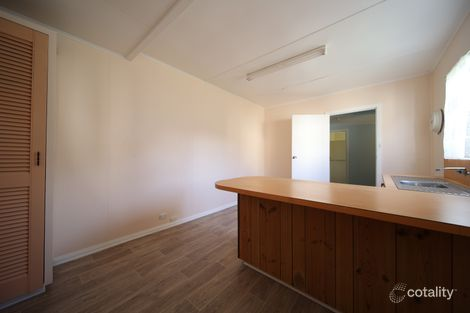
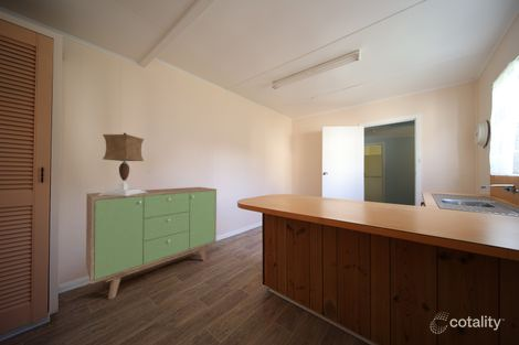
+ sideboard (160, 229)
+ table lamp (124, 163)
